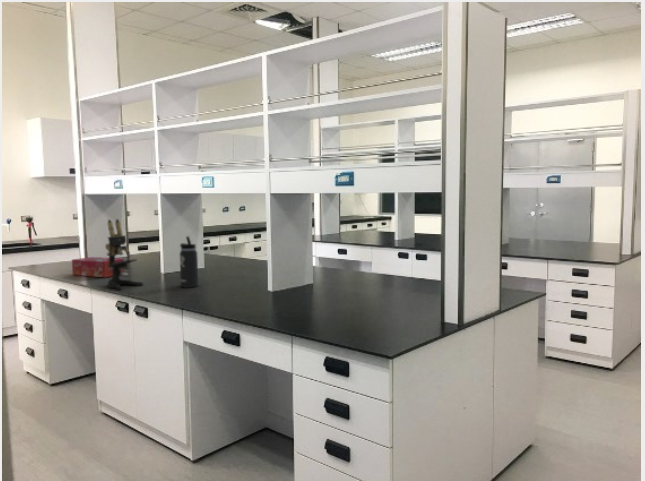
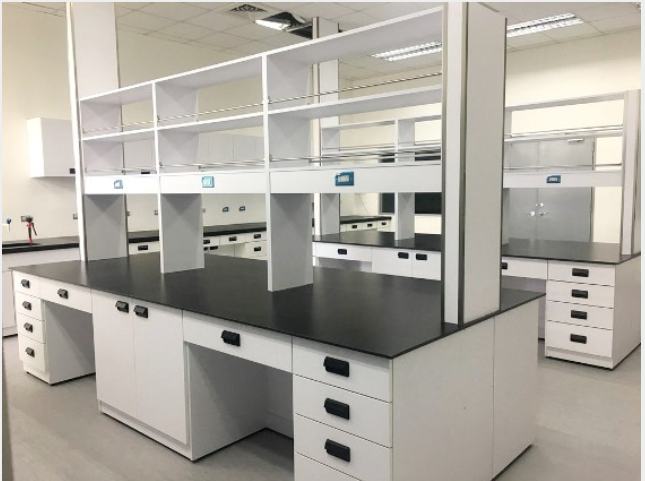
- thermos bottle (187, 261)
- tissue box (98, 266)
- microscope (119, 253)
